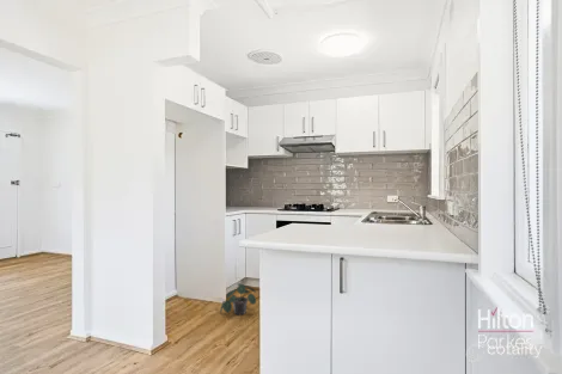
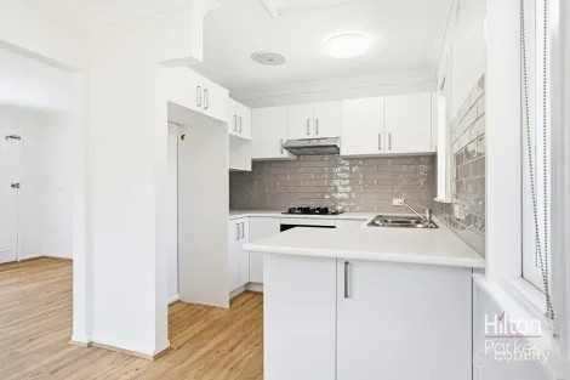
- potted plant (238, 298)
